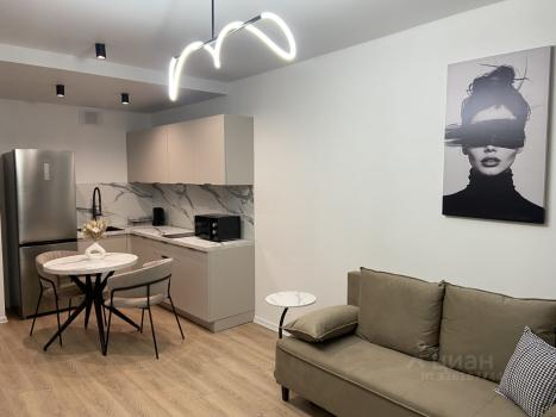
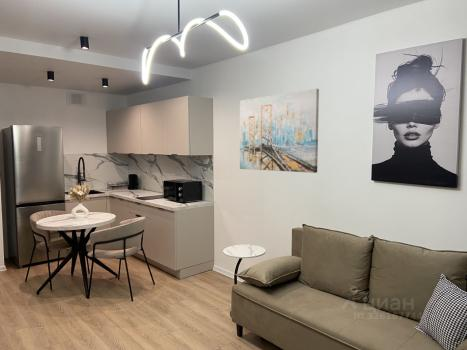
+ wall art (274, 133)
